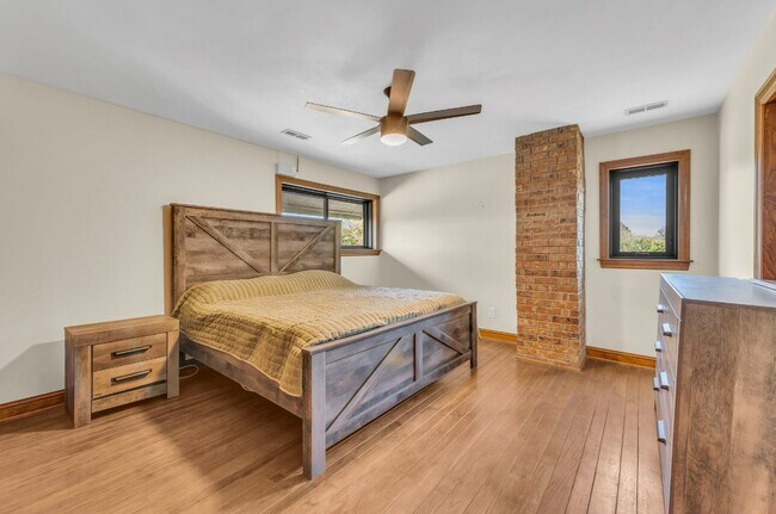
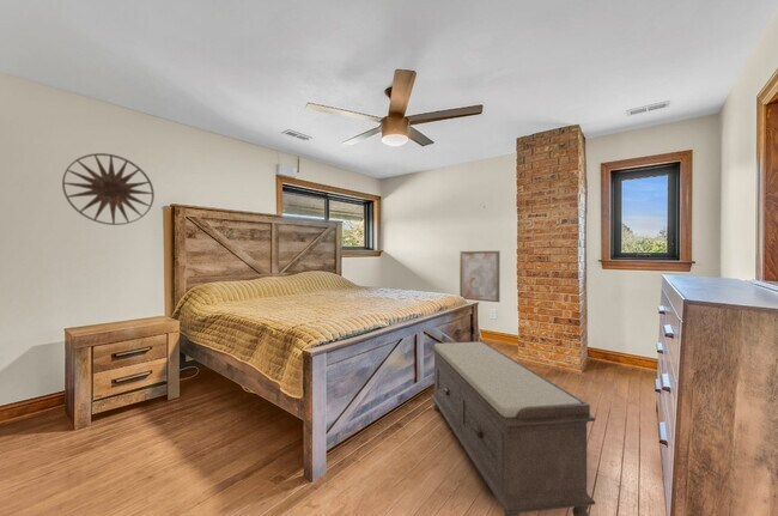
+ wall art (479, 275)
+ wall art (111, 189)
+ bench (490, 407)
